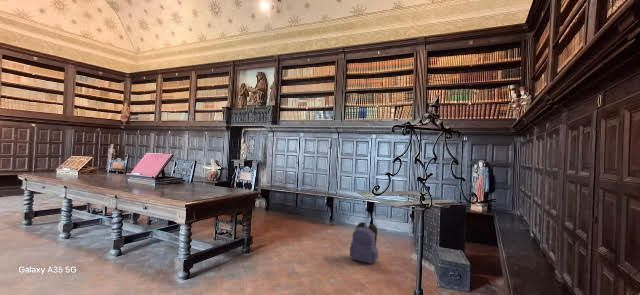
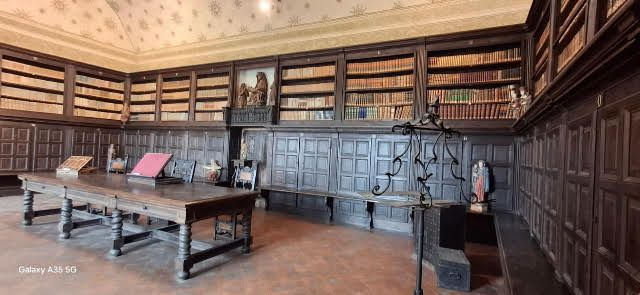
- backpack (366, 240)
